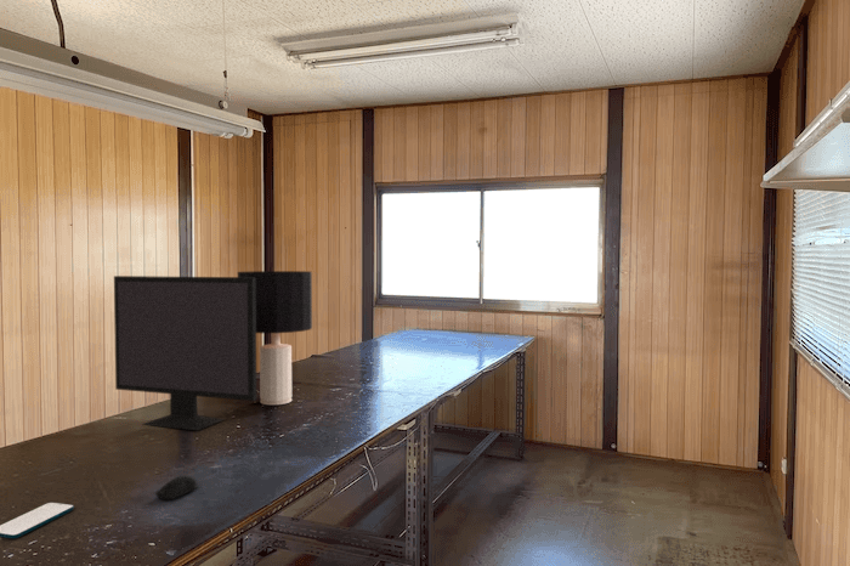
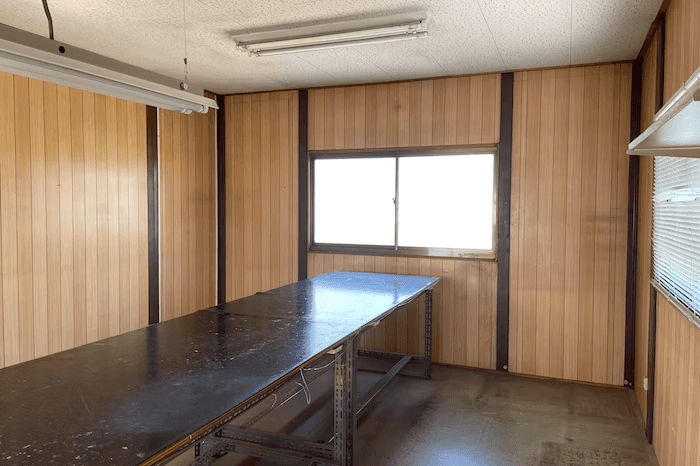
- smartphone (33, 519)
- computer mouse (177, 485)
- monitor (182, 349)
- desk lamp (276, 336)
